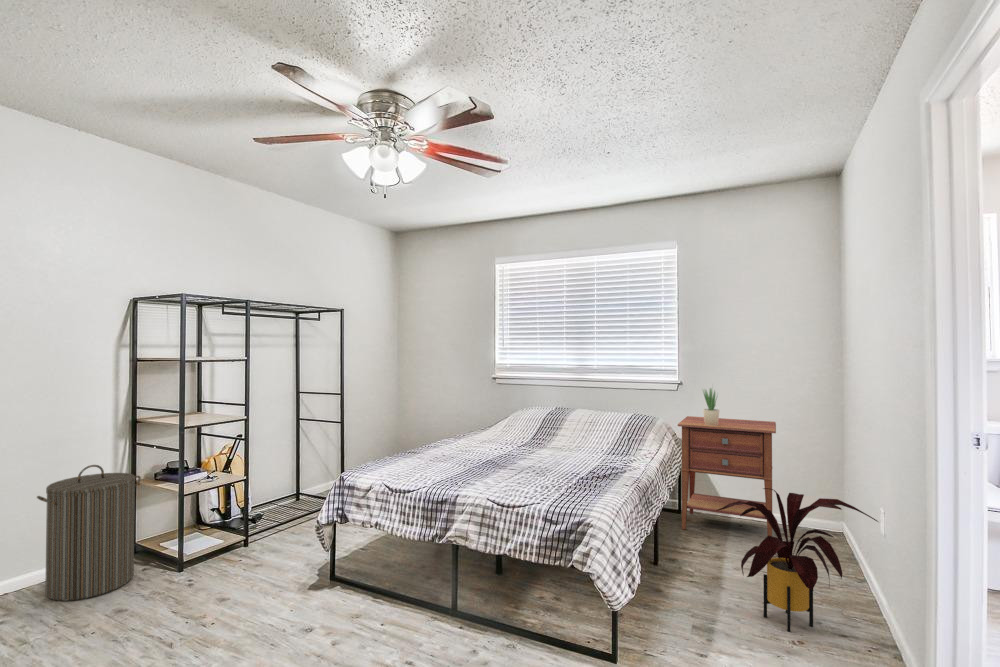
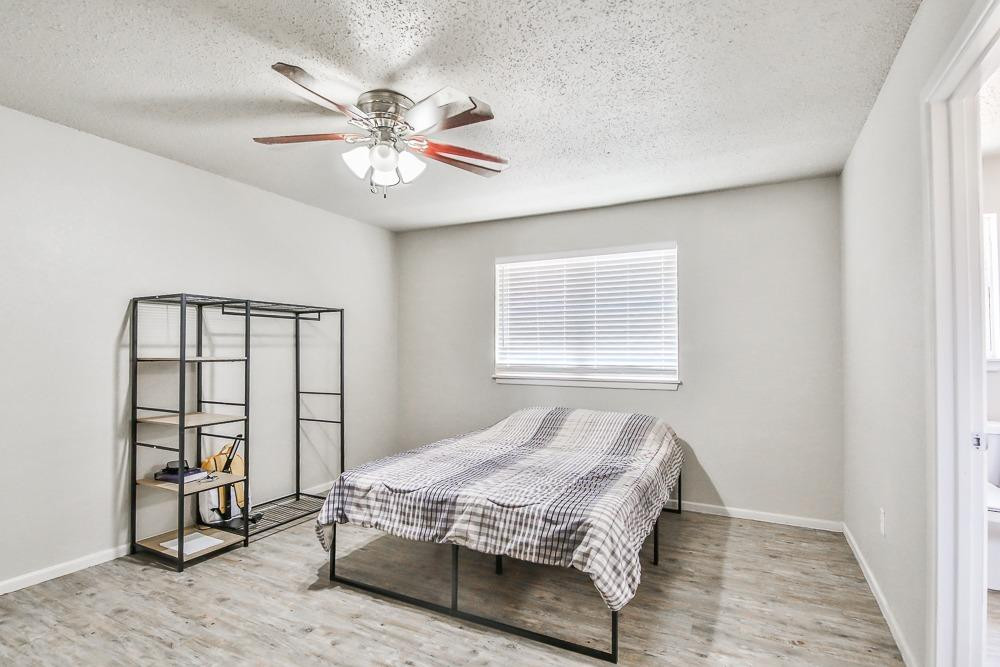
- laundry hamper (92, 524)
- nightstand (727, 474)
- house plant (794, 555)
- potted plant (710, 403)
